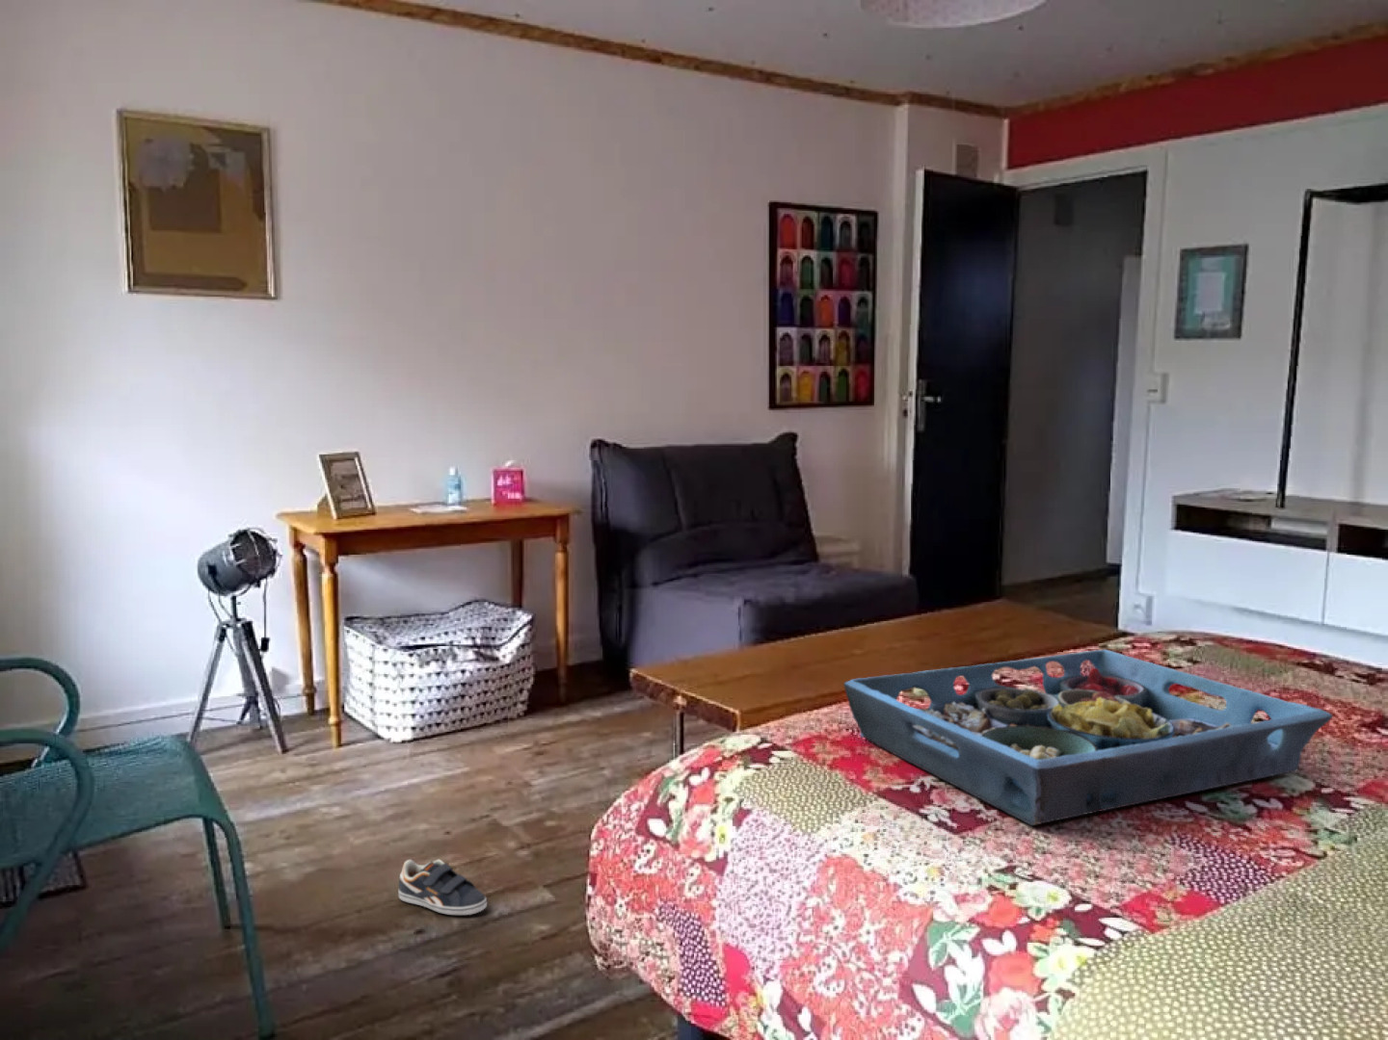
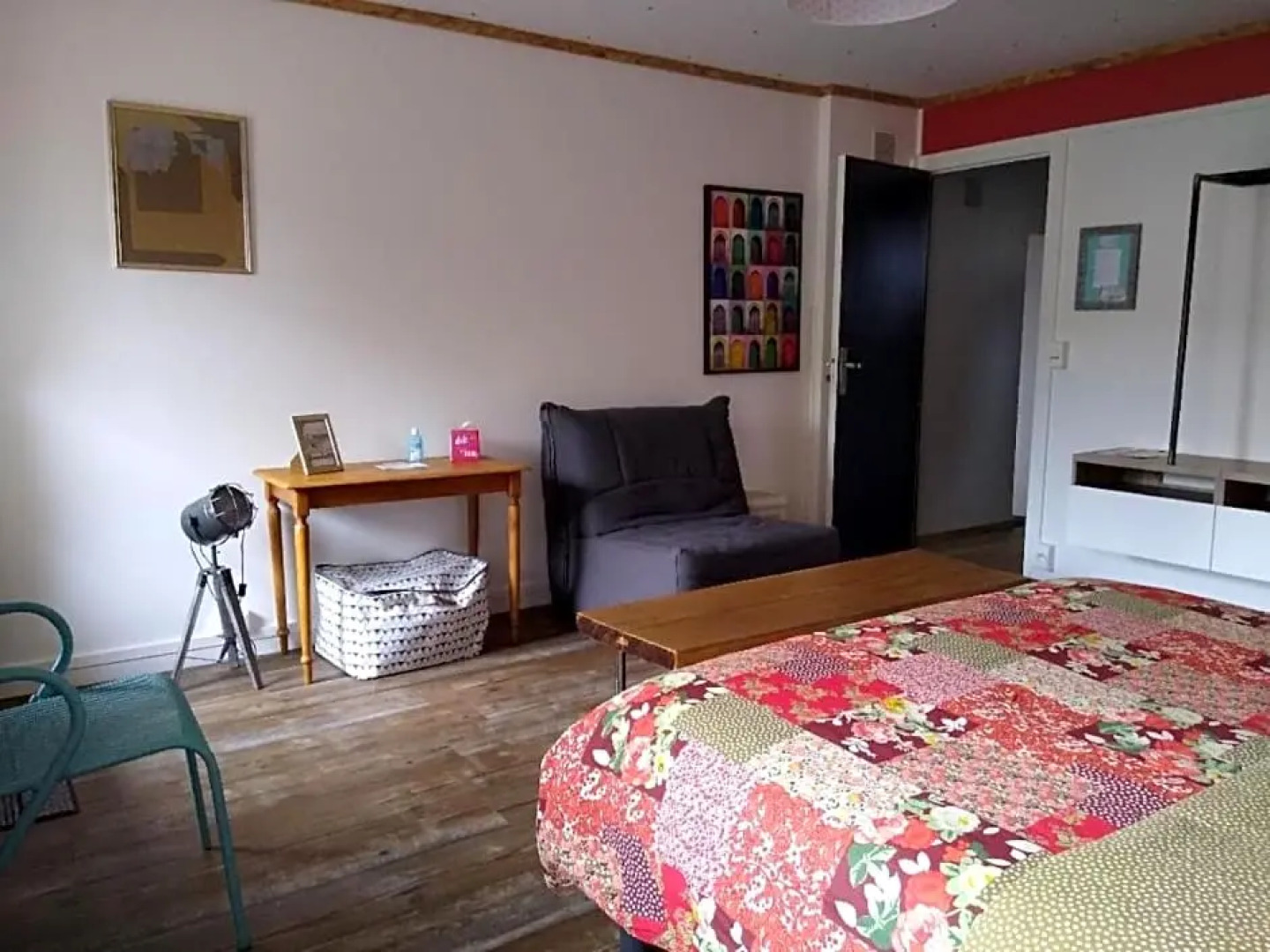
- sneaker (440, 885)
- serving tray (1078, 720)
